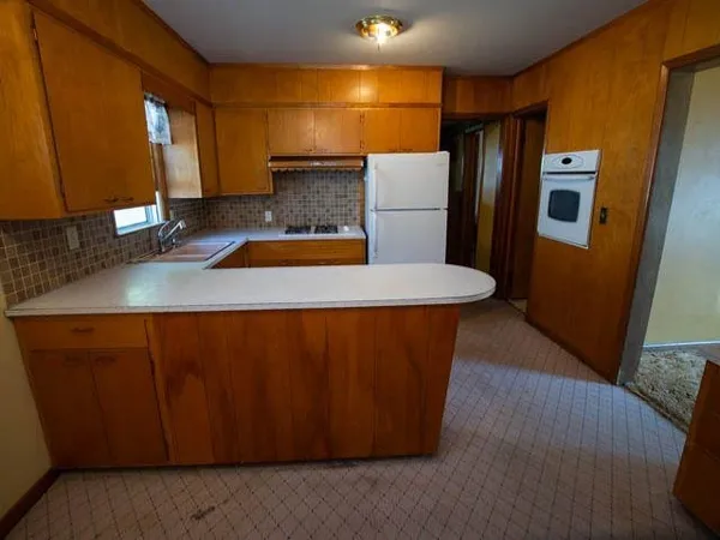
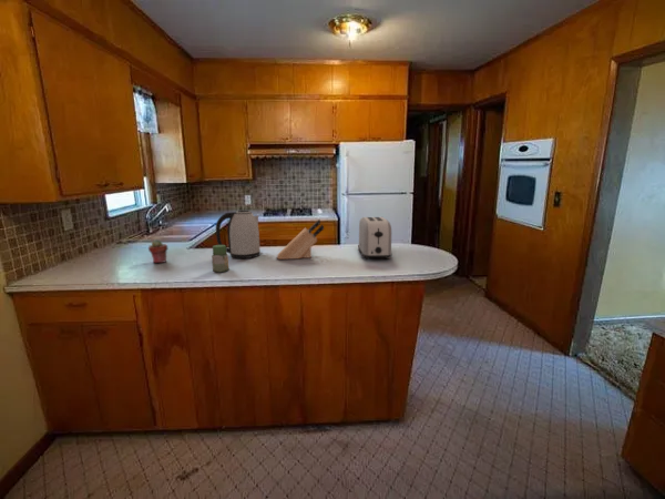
+ knife block (300, 238)
+ kettle (238, 233)
+ jar (219, 257)
+ potted succulent (157, 249)
+ toaster (374, 236)
